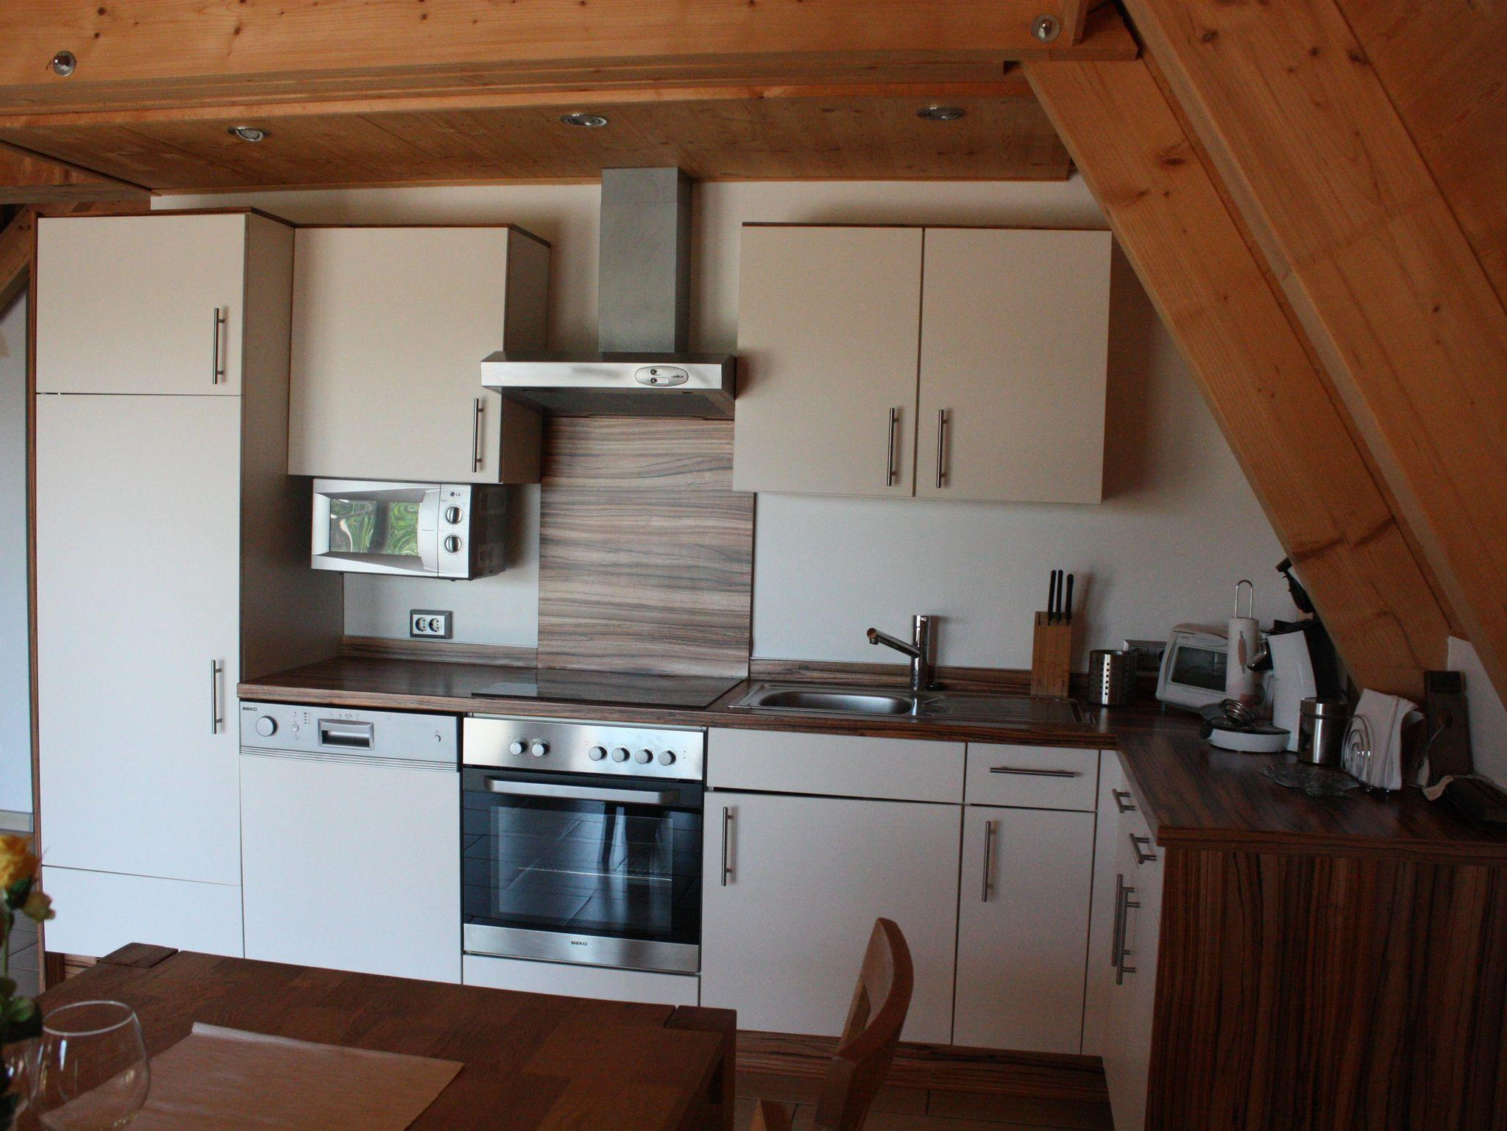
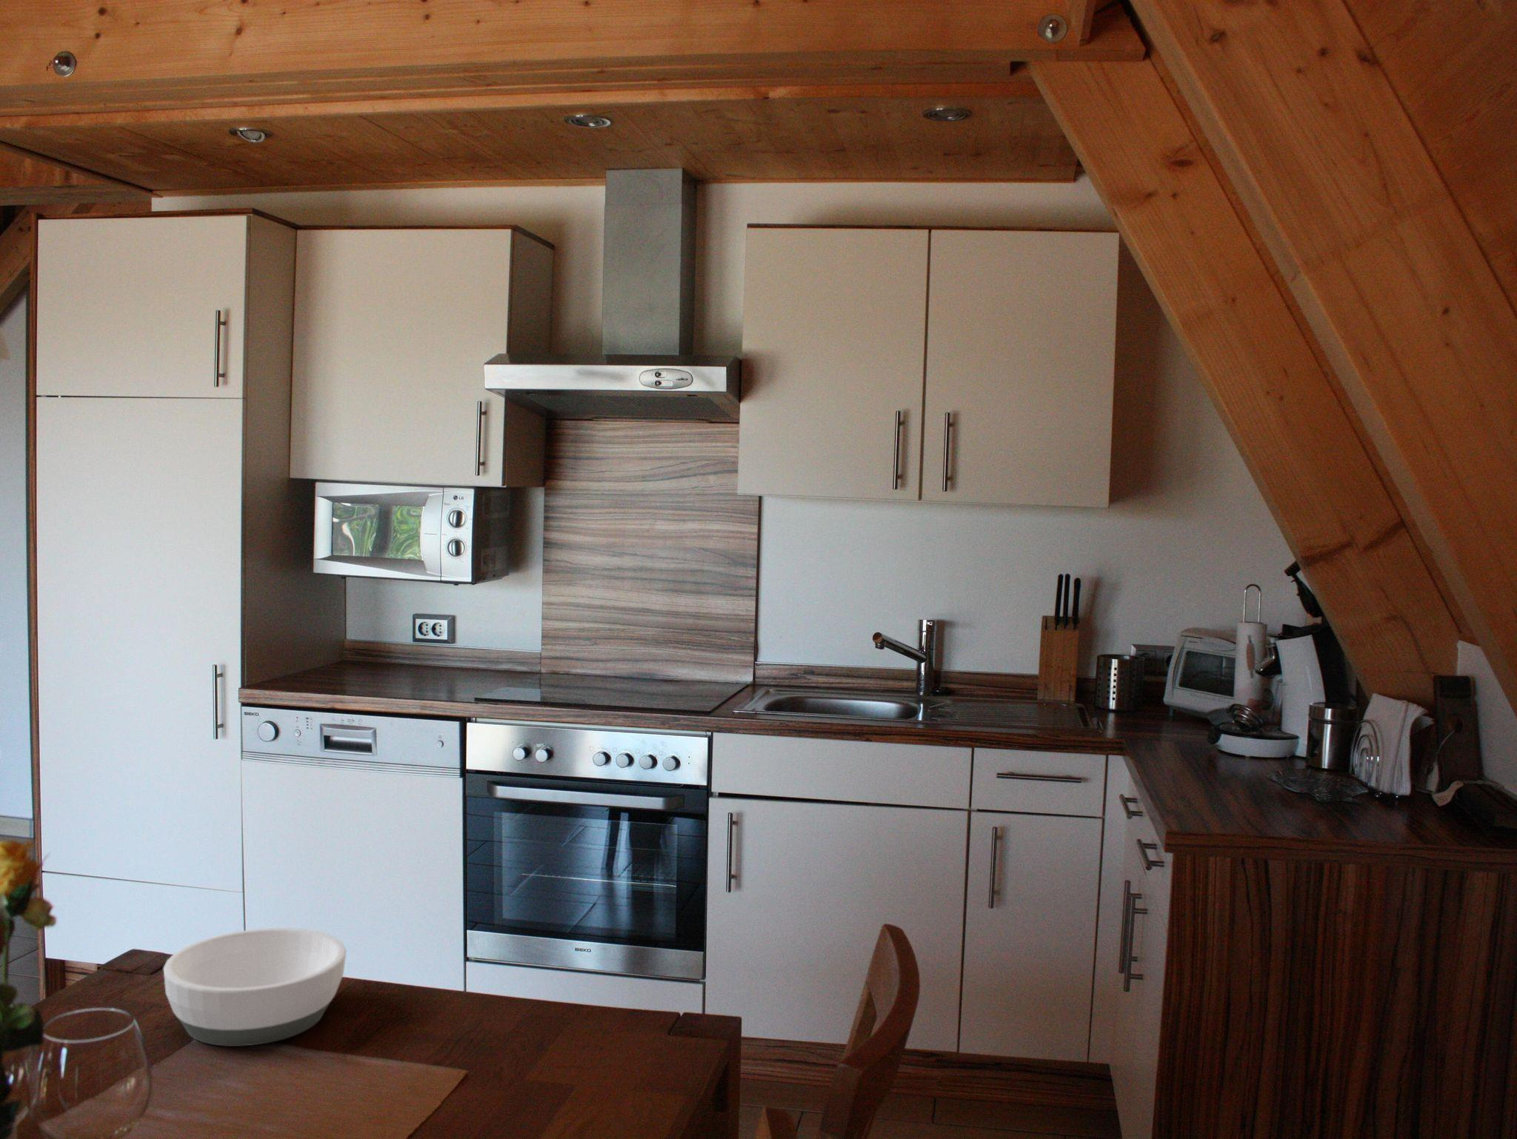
+ bowl (256, 987)
